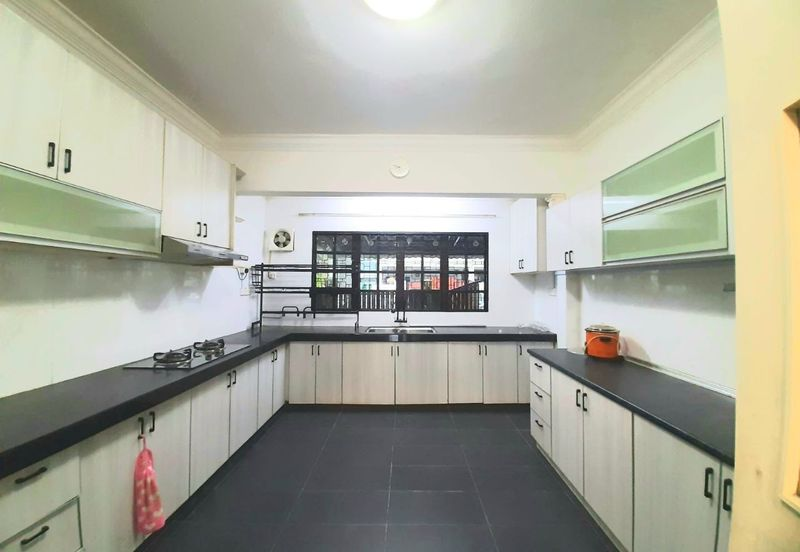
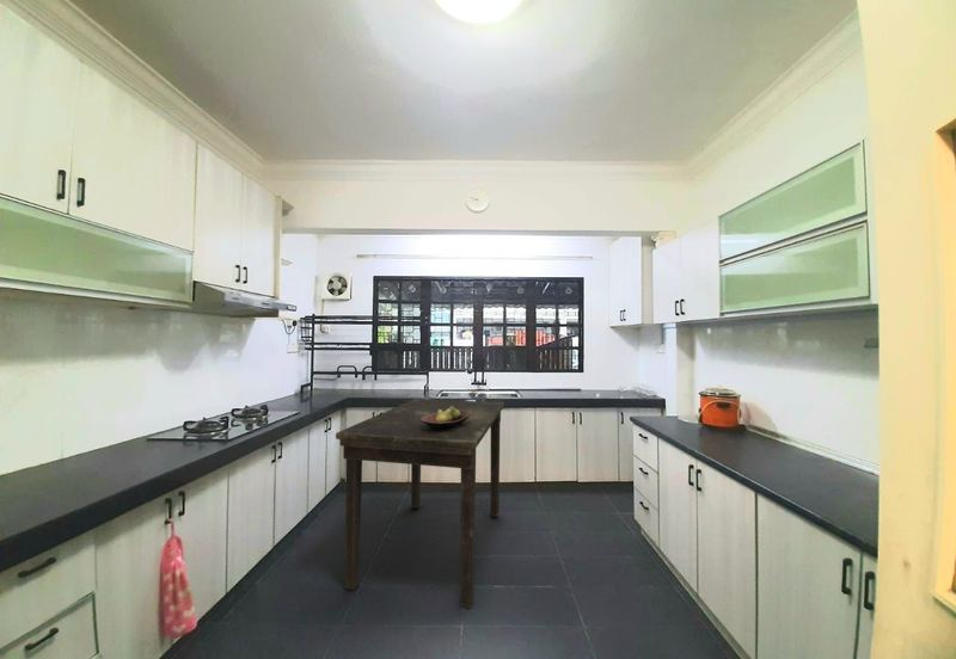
+ fruit bowl (446, 415)
+ dining table (436, 466)
